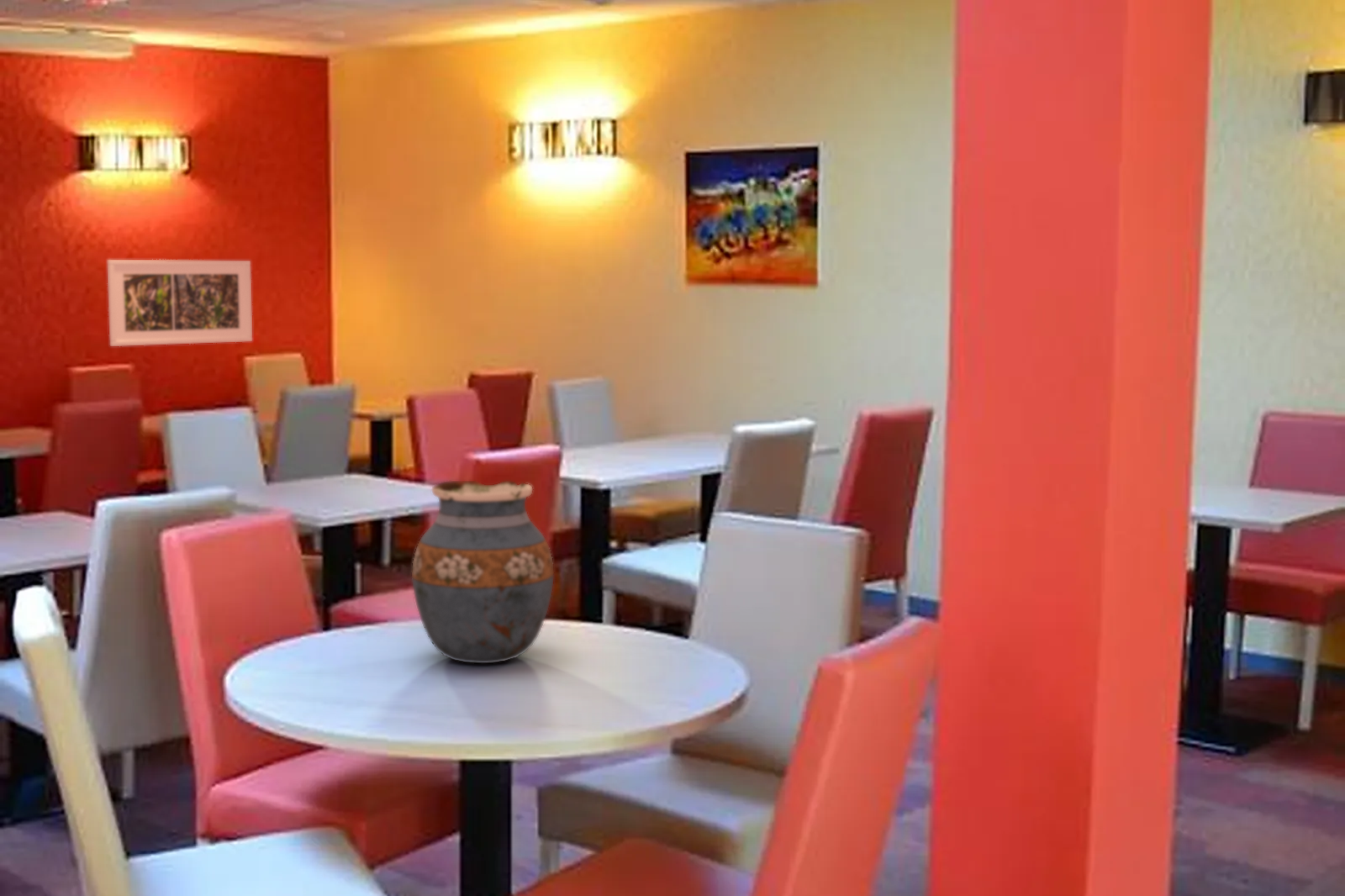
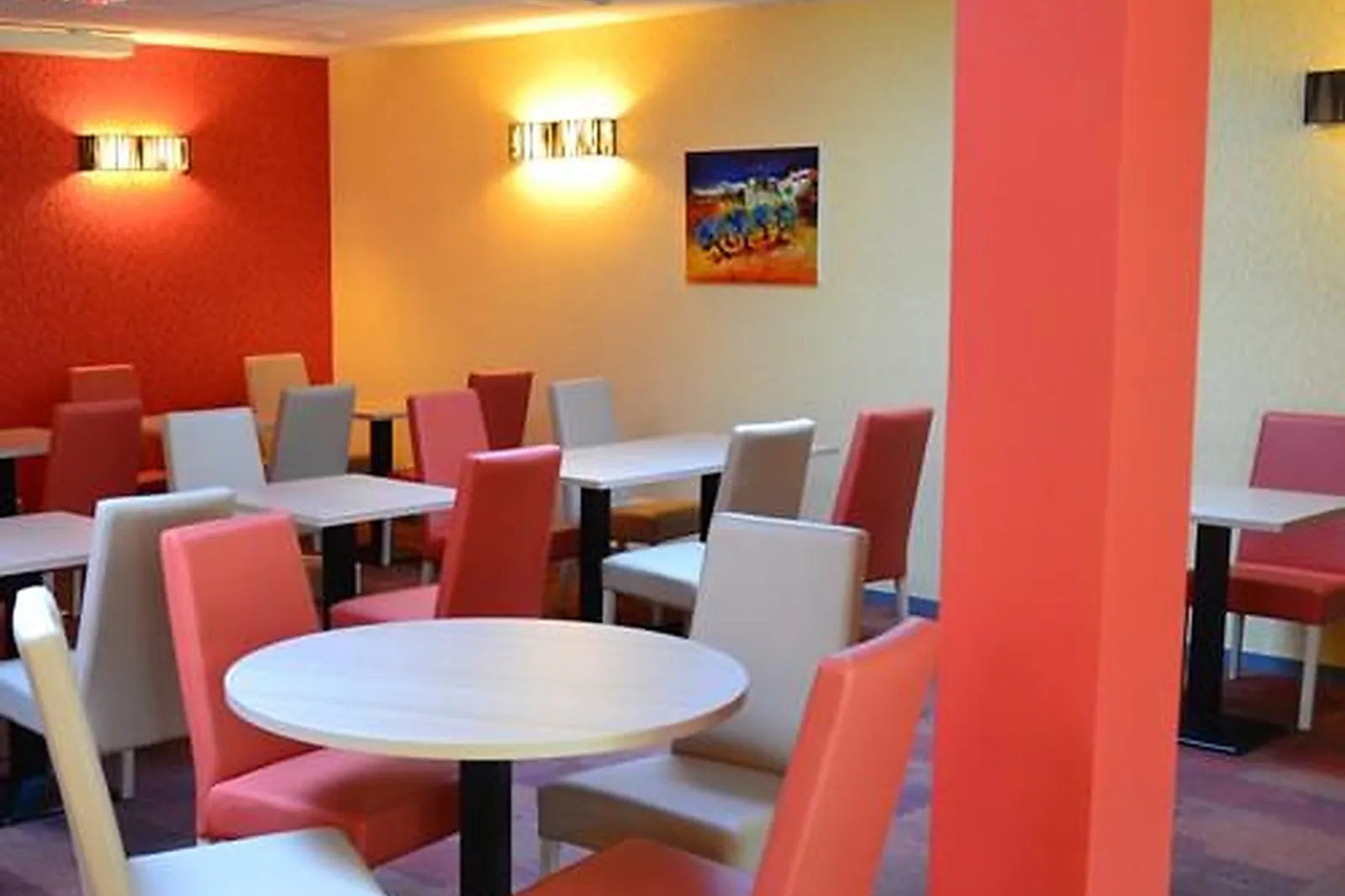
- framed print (182, 302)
- vase (483, 572)
